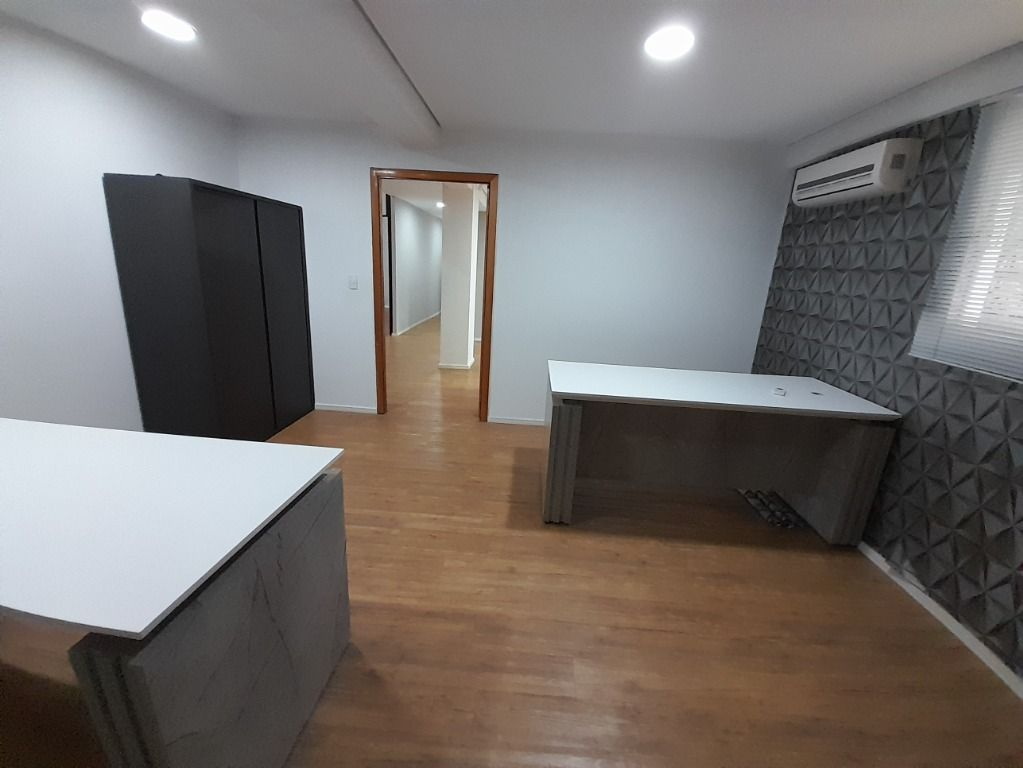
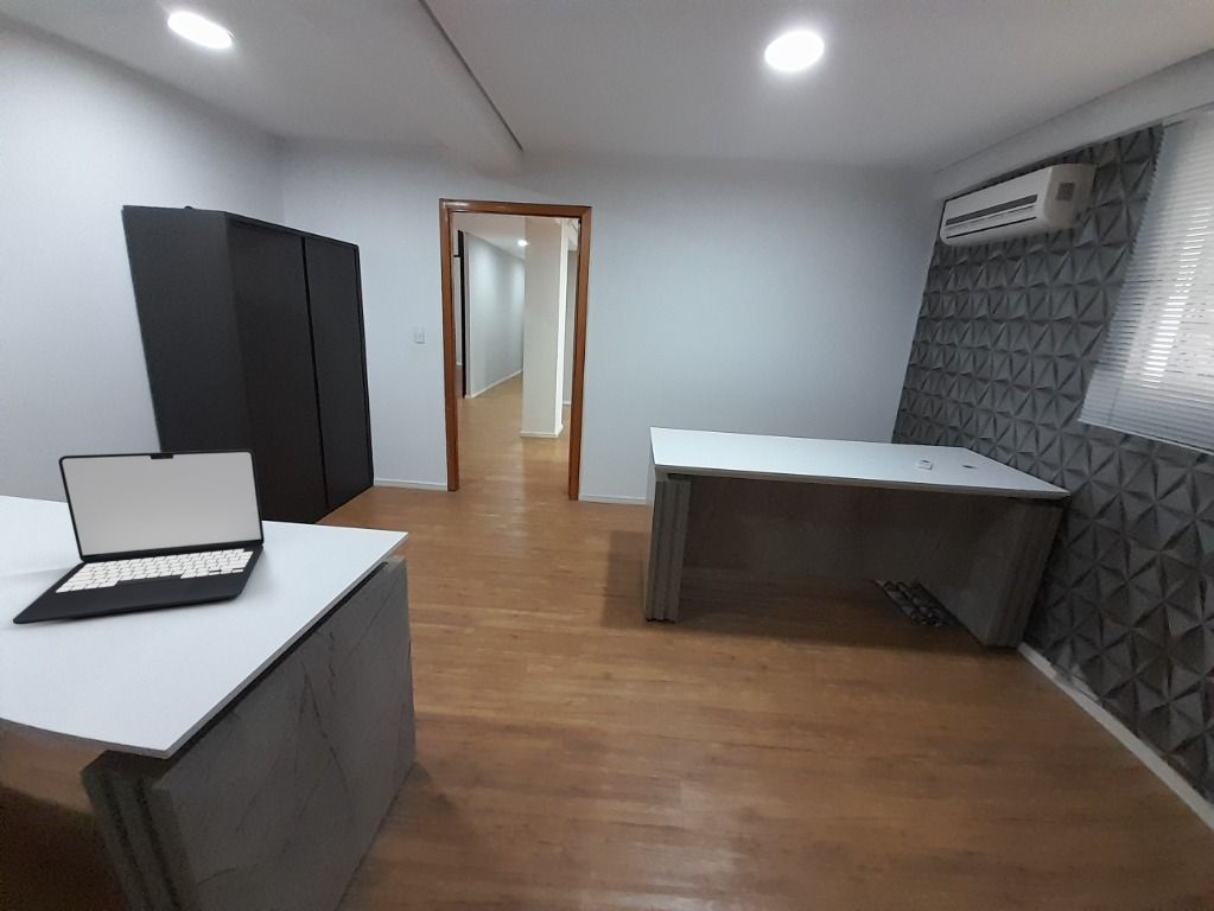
+ laptop (148, 525)
